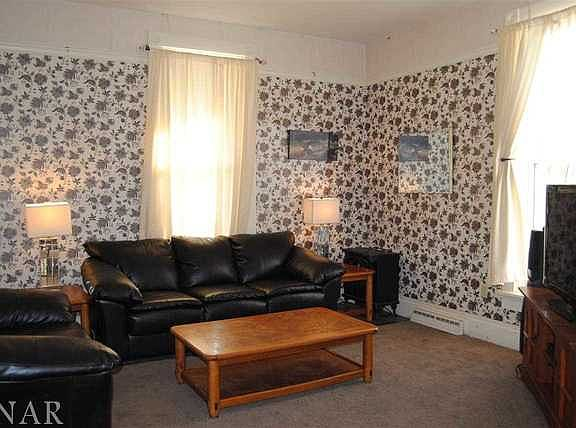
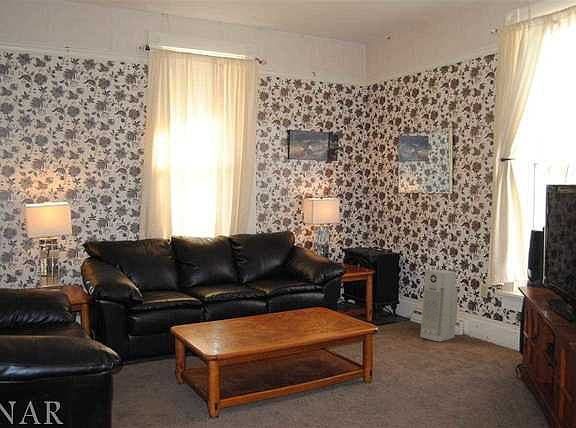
+ air purifier (440, 303)
